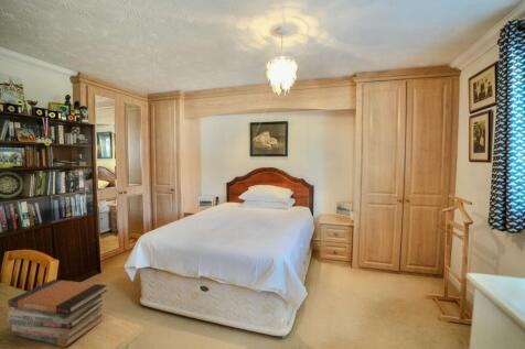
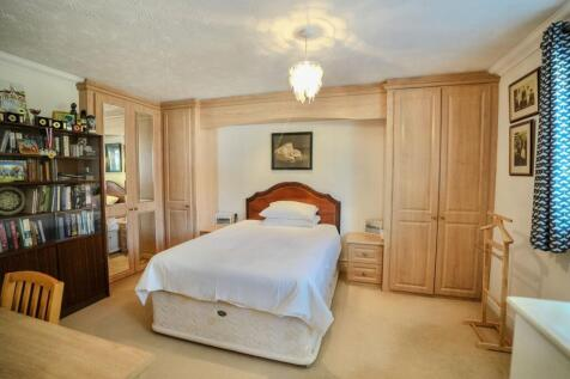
- book stack (58, 309)
